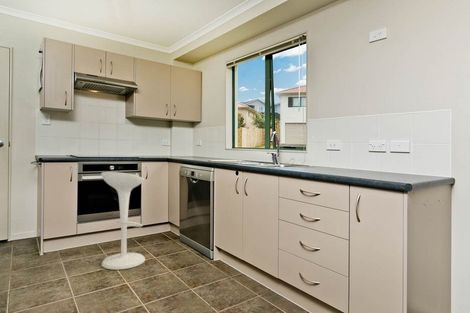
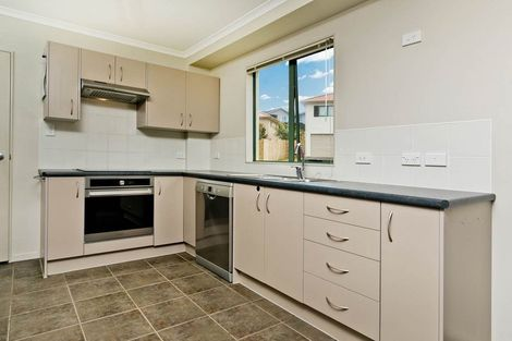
- bar stool (123, 216)
